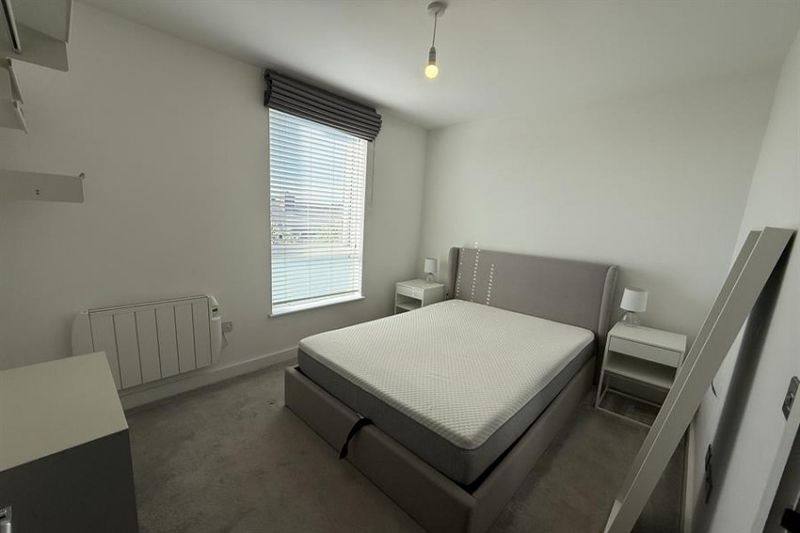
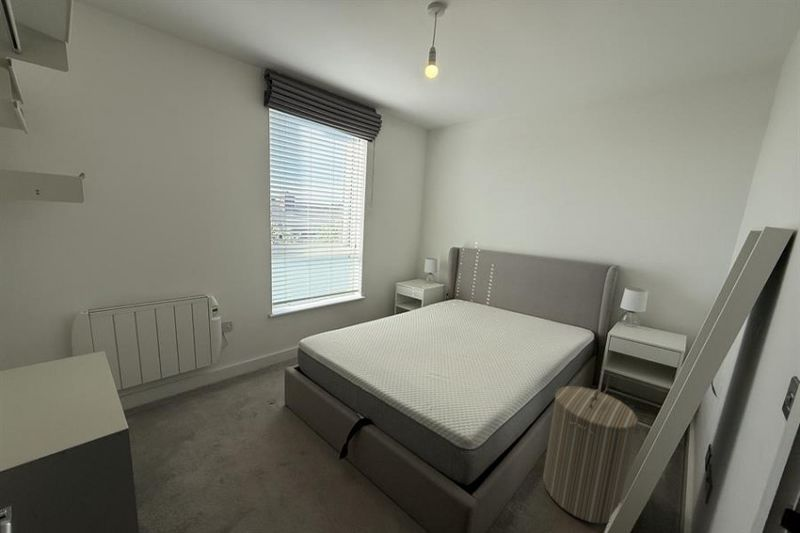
+ laundry hamper (587, 442)
